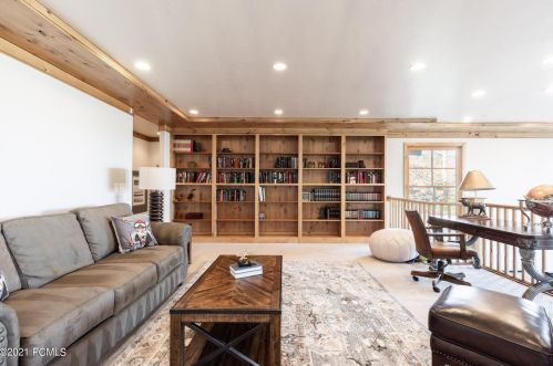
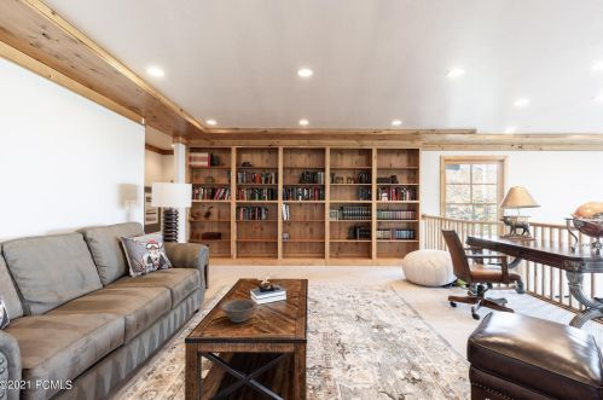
+ decorative bowl (238, 312)
